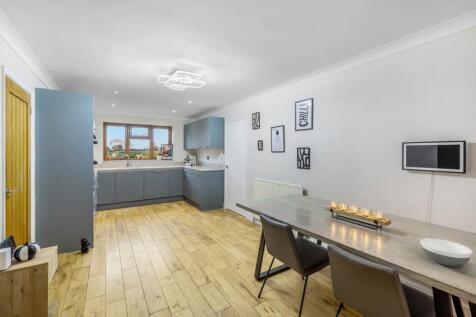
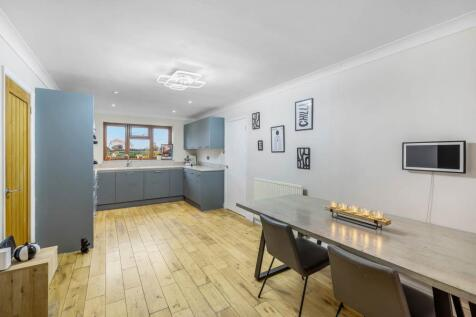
- bowl (444, 253)
